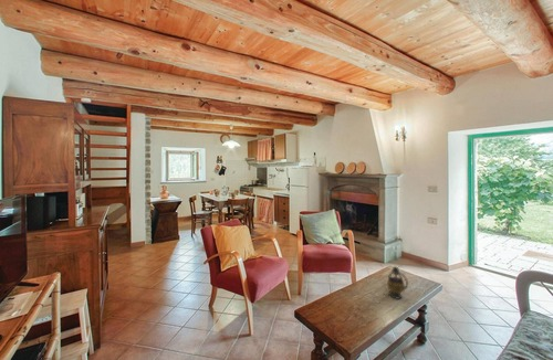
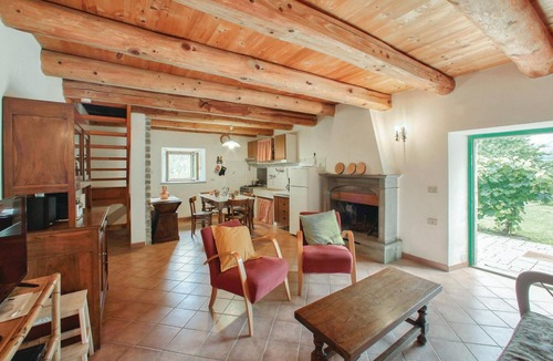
- teapot (393, 282)
